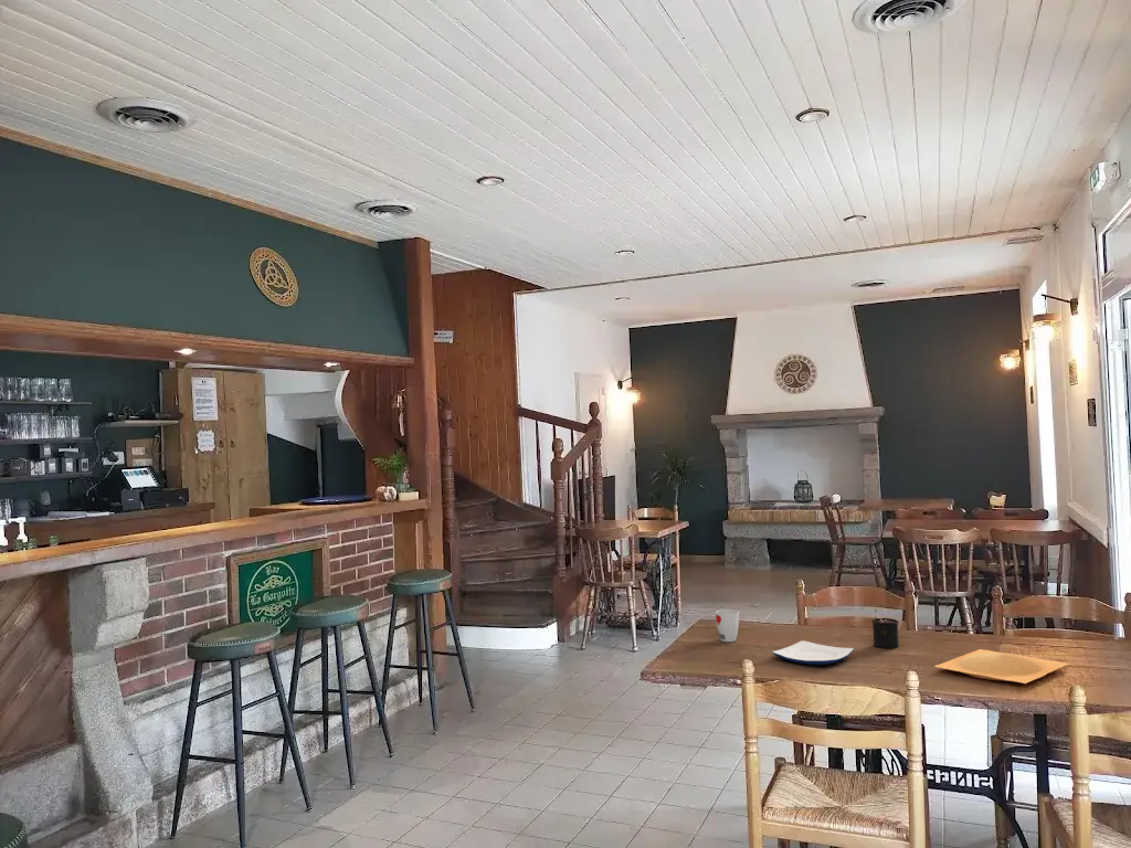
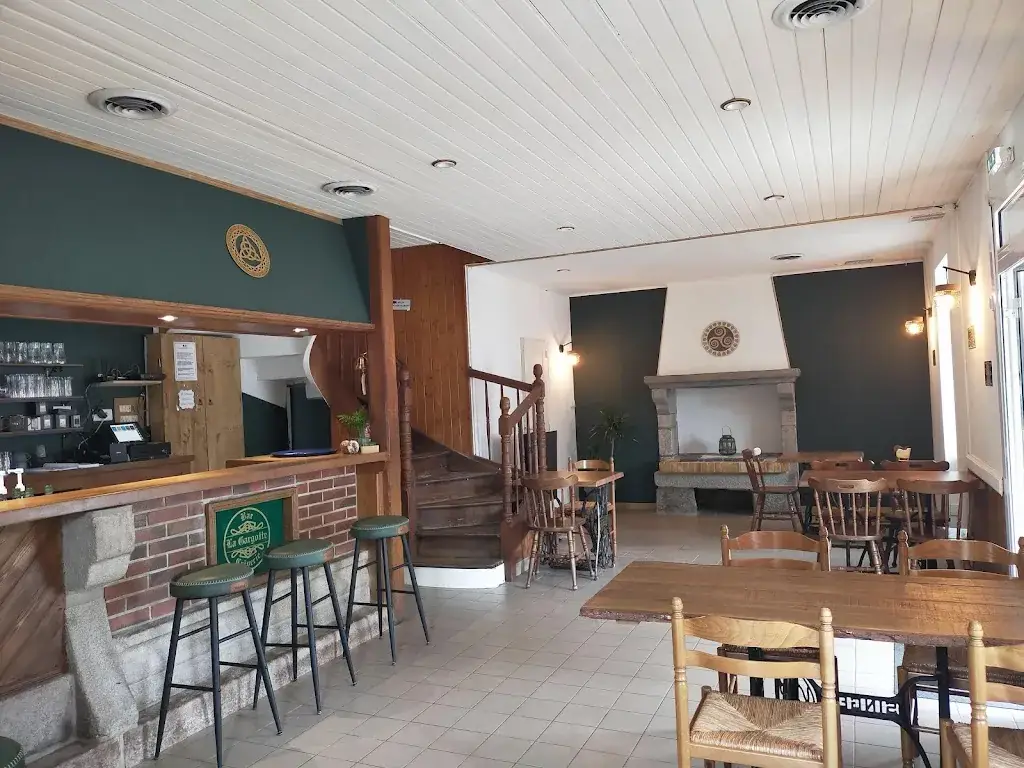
- cup (727, 625)
- plate (1001, 662)
- plate (813, 654)
- candle (885, 627)
